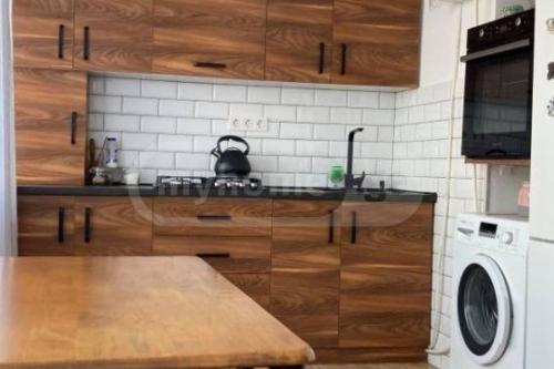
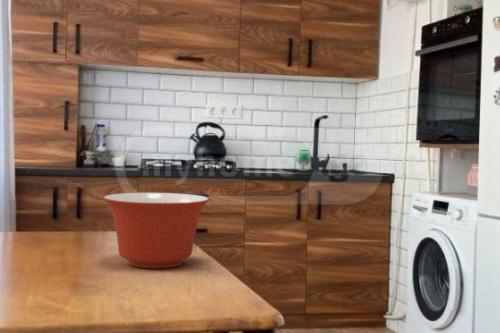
+ mixing bowl (156, 230)
